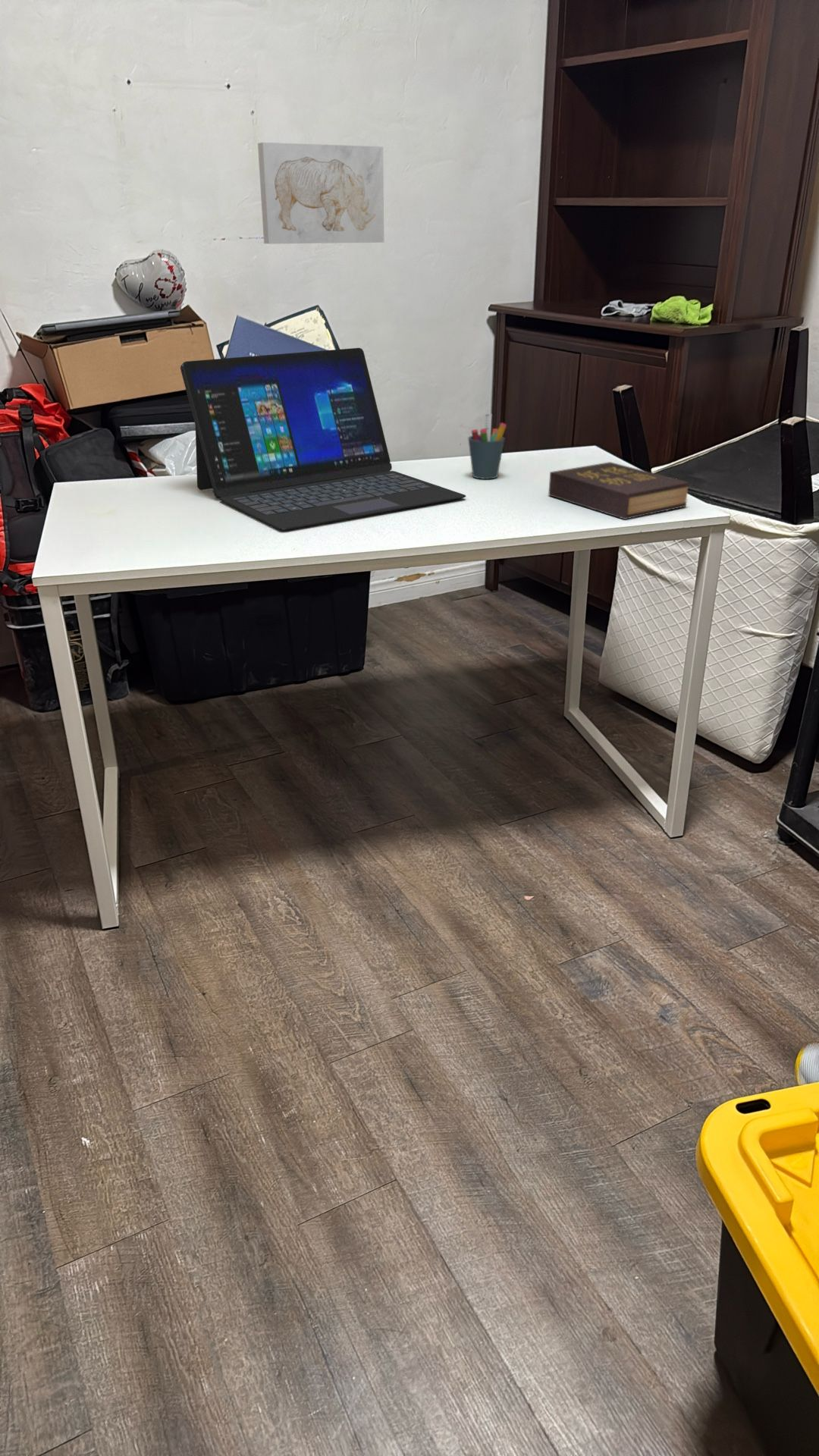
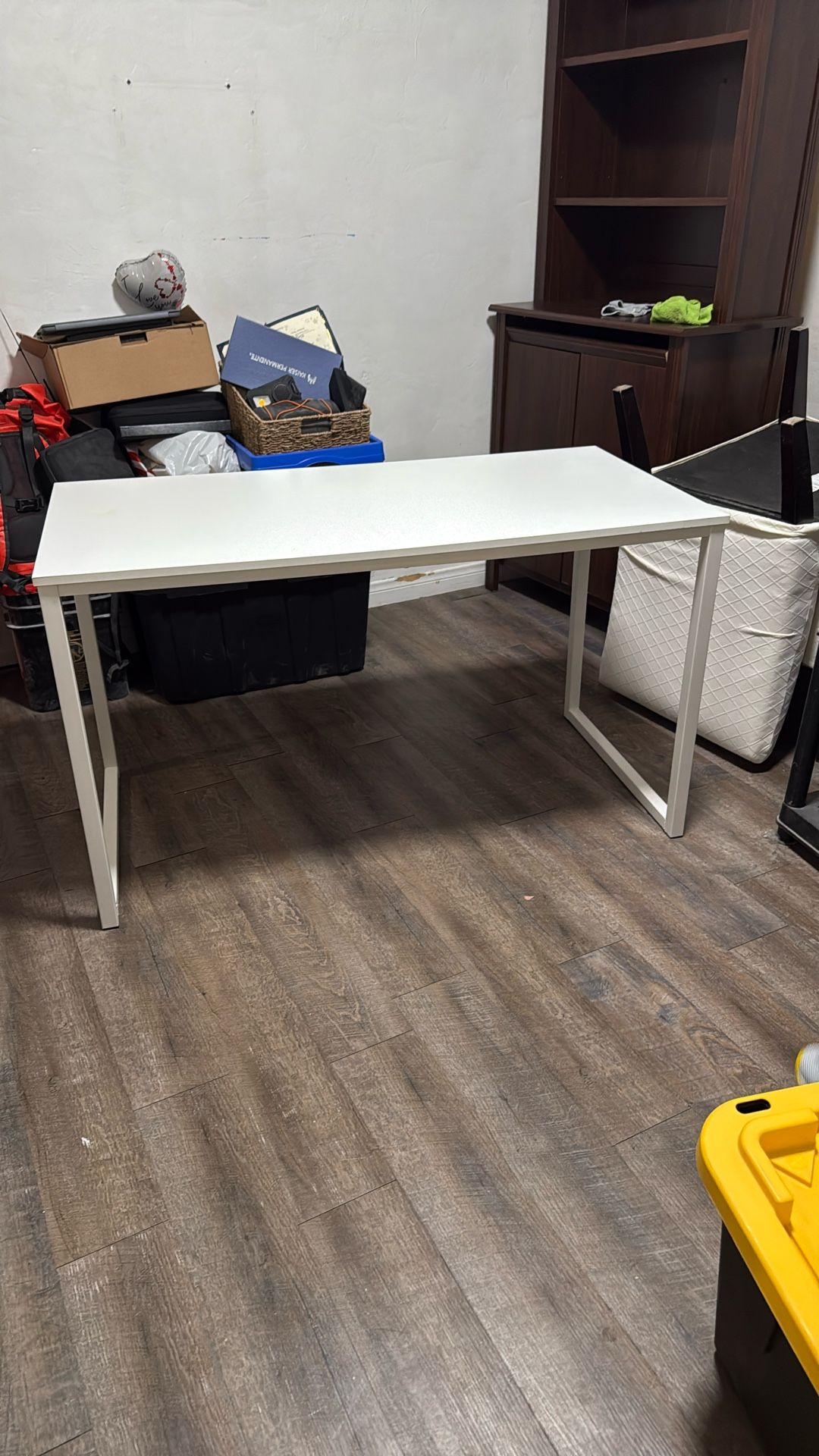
- hardback book (617, 488)
- wall art (323, 195)
- laptop (325, 430)
- pen holder (486, 447)
